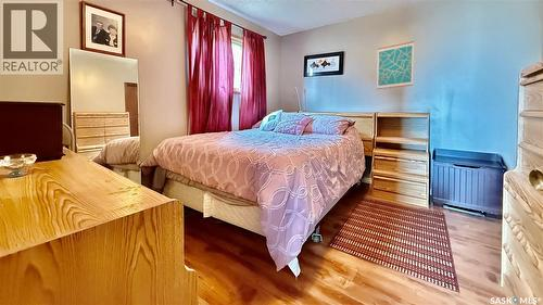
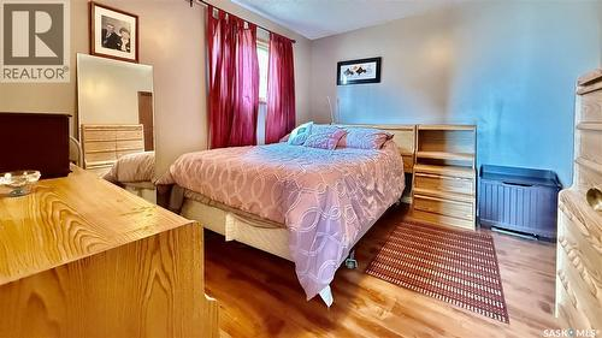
- wall art (394, 66)
